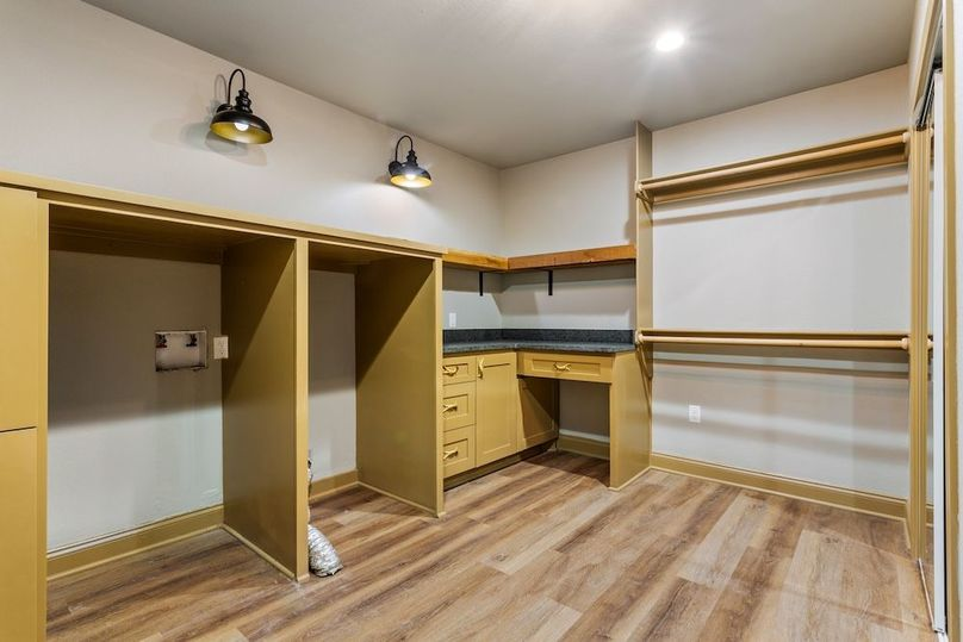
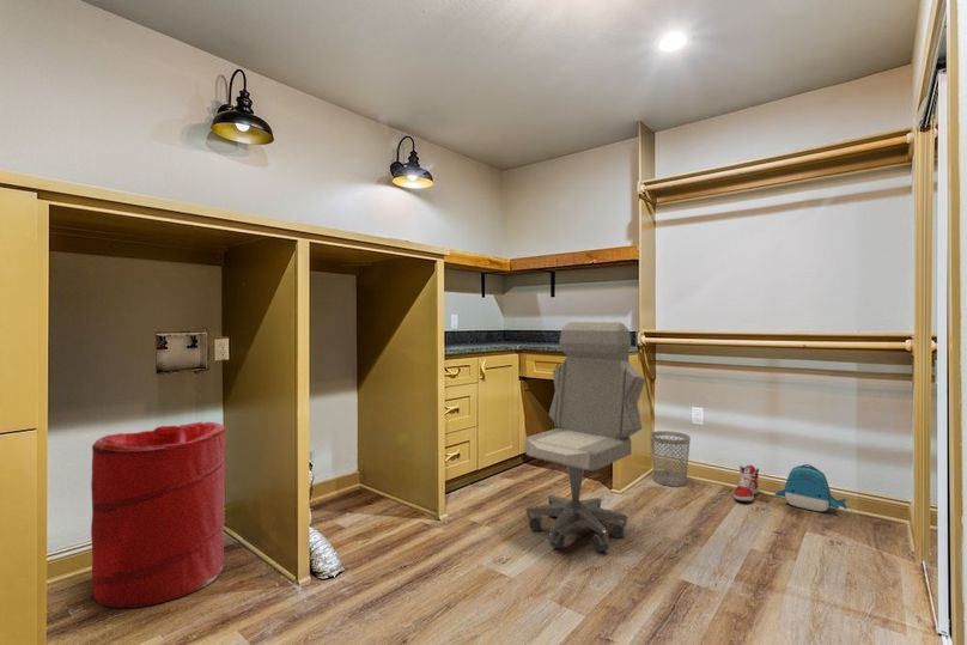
+ laundry hamper (162, 501)
+ wastebasket (669, 458)
+ backpack (810, 486)
+ office chair (576, 426)
+ sneaker (746, 481)
